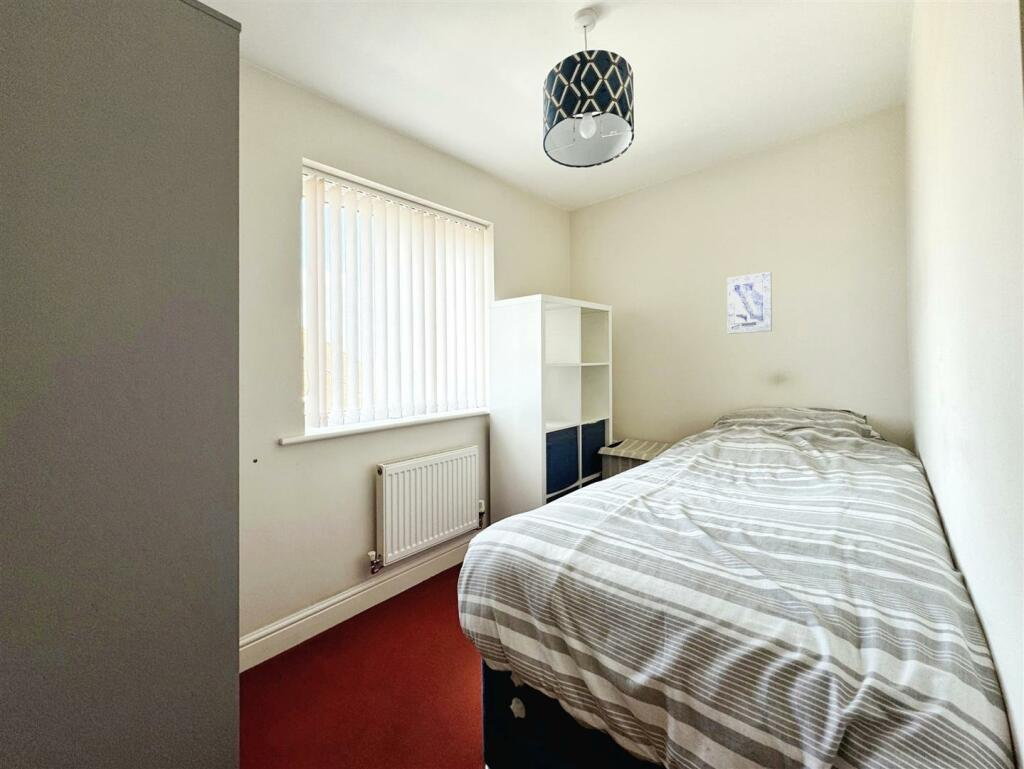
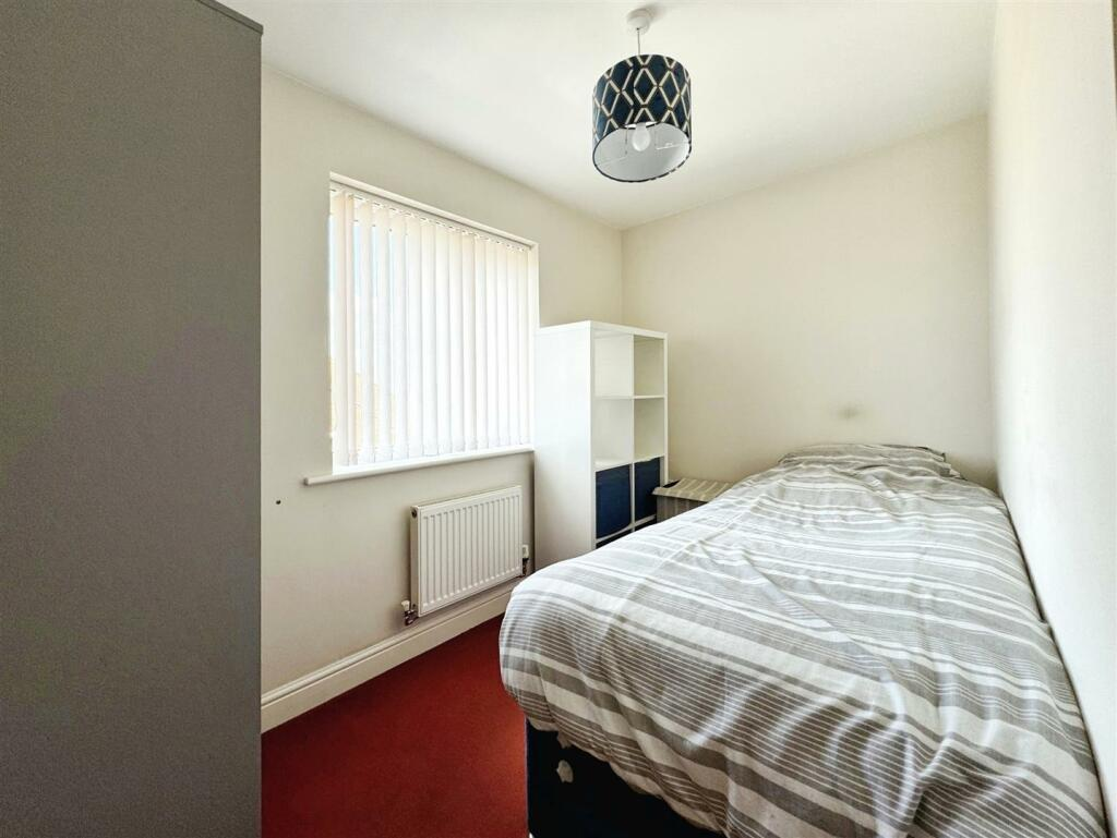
- wall art (748, 303)
